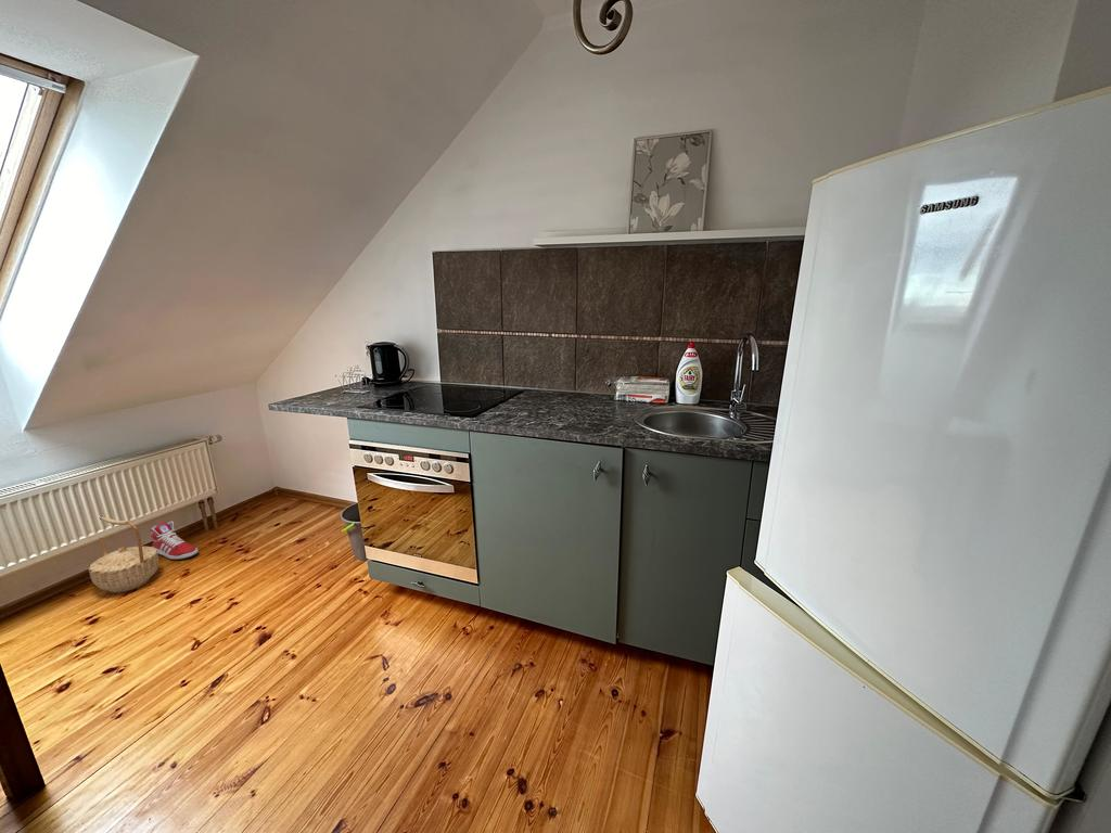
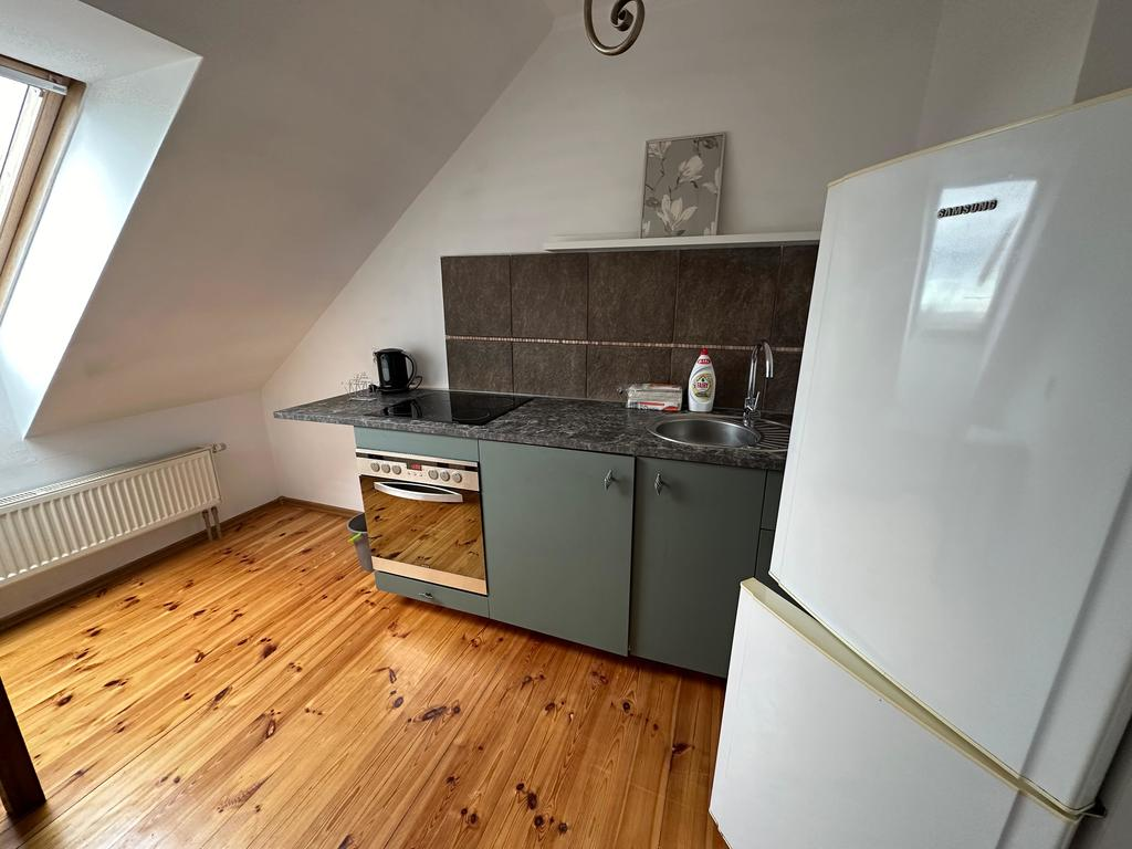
- sneaker (171, 539)
- basket (122, 551)
